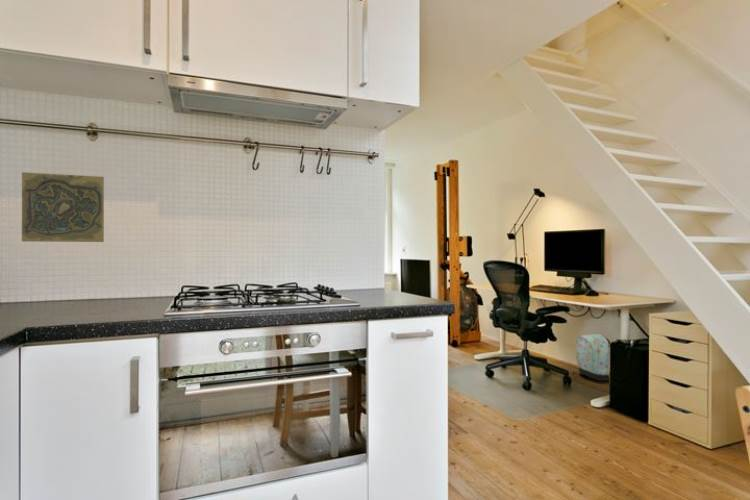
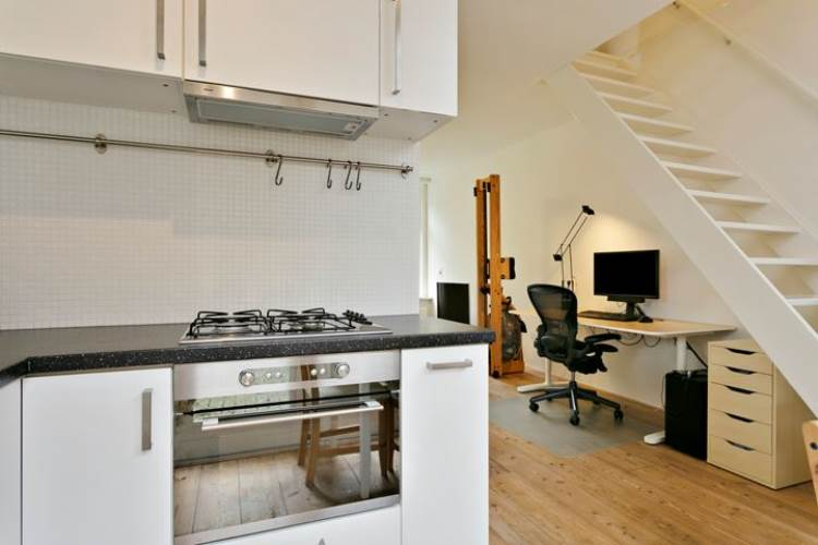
- backpack (593, 355)
- decorative tile (64, 208)
